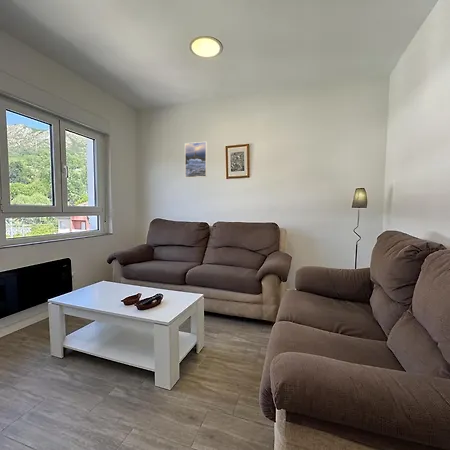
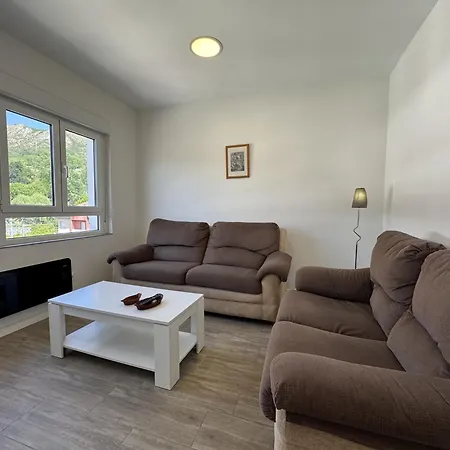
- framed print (195, 160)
